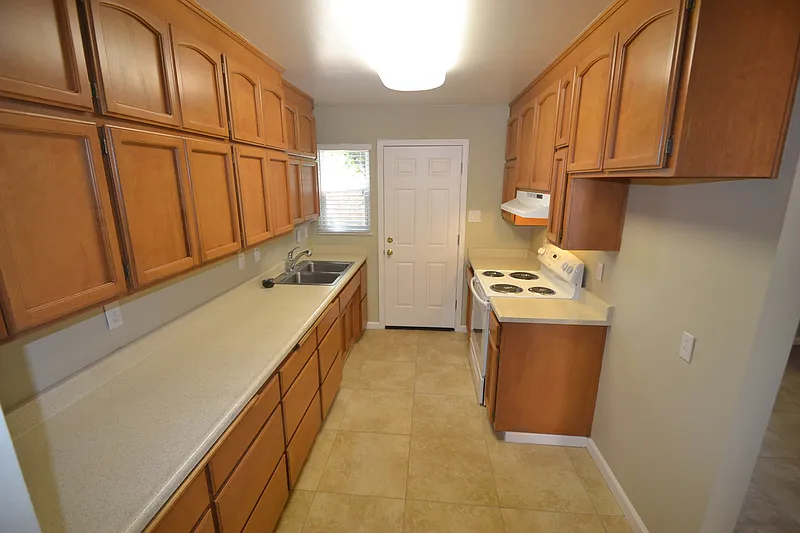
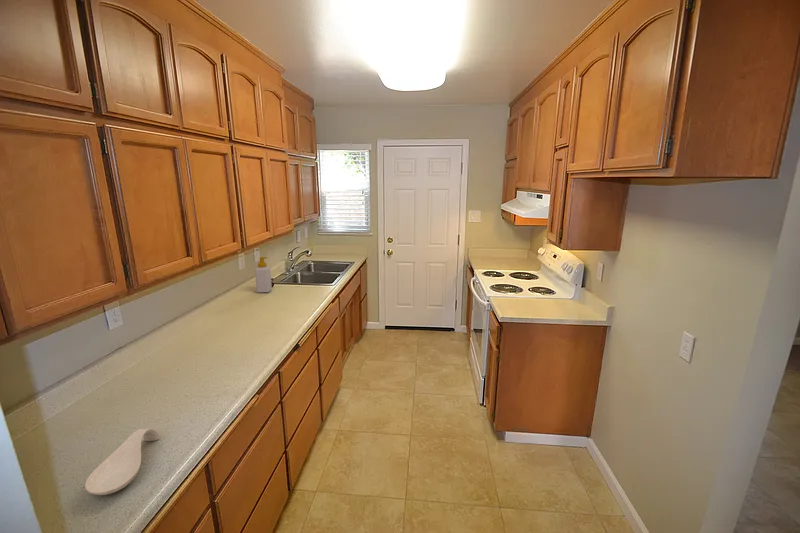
+ spoon rest (127, 457)
+ soap bottle (263, 274)
